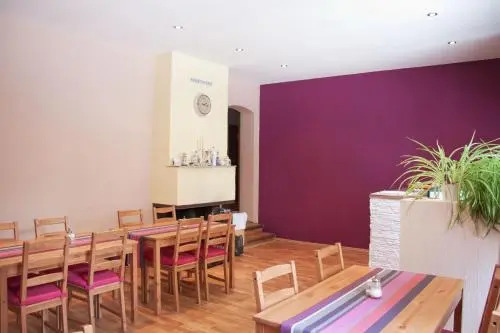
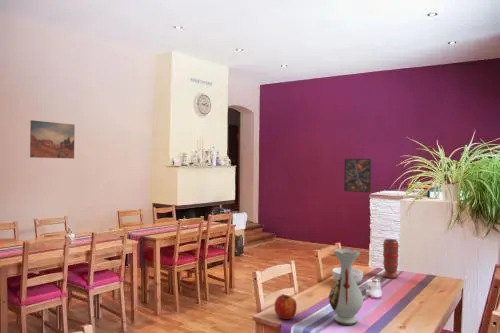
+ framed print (357, 175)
+ wall art (53, 140)
+ vase (345, 285)
+ spice grinder (390, 257)
+ apple (285, 305)
+ cereal bowl (352, 274)
